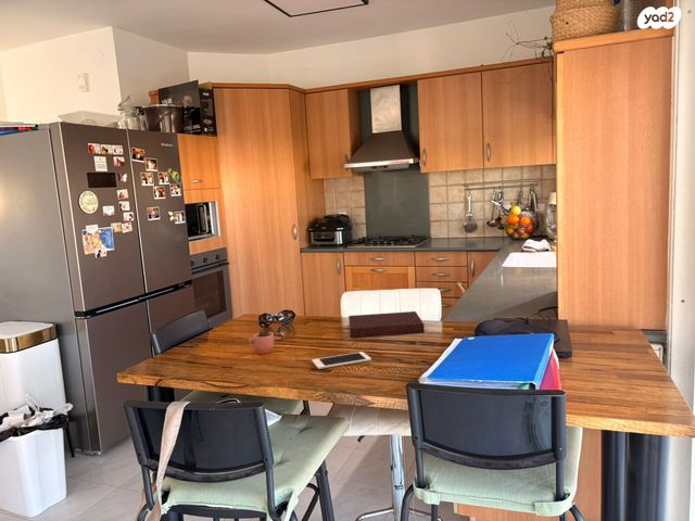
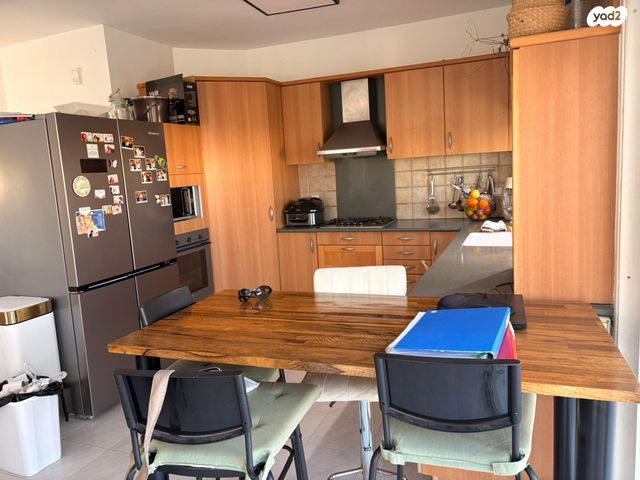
- cocoa (261, 334)
- cell phone (341, 359)
- notebook (384, 323)
